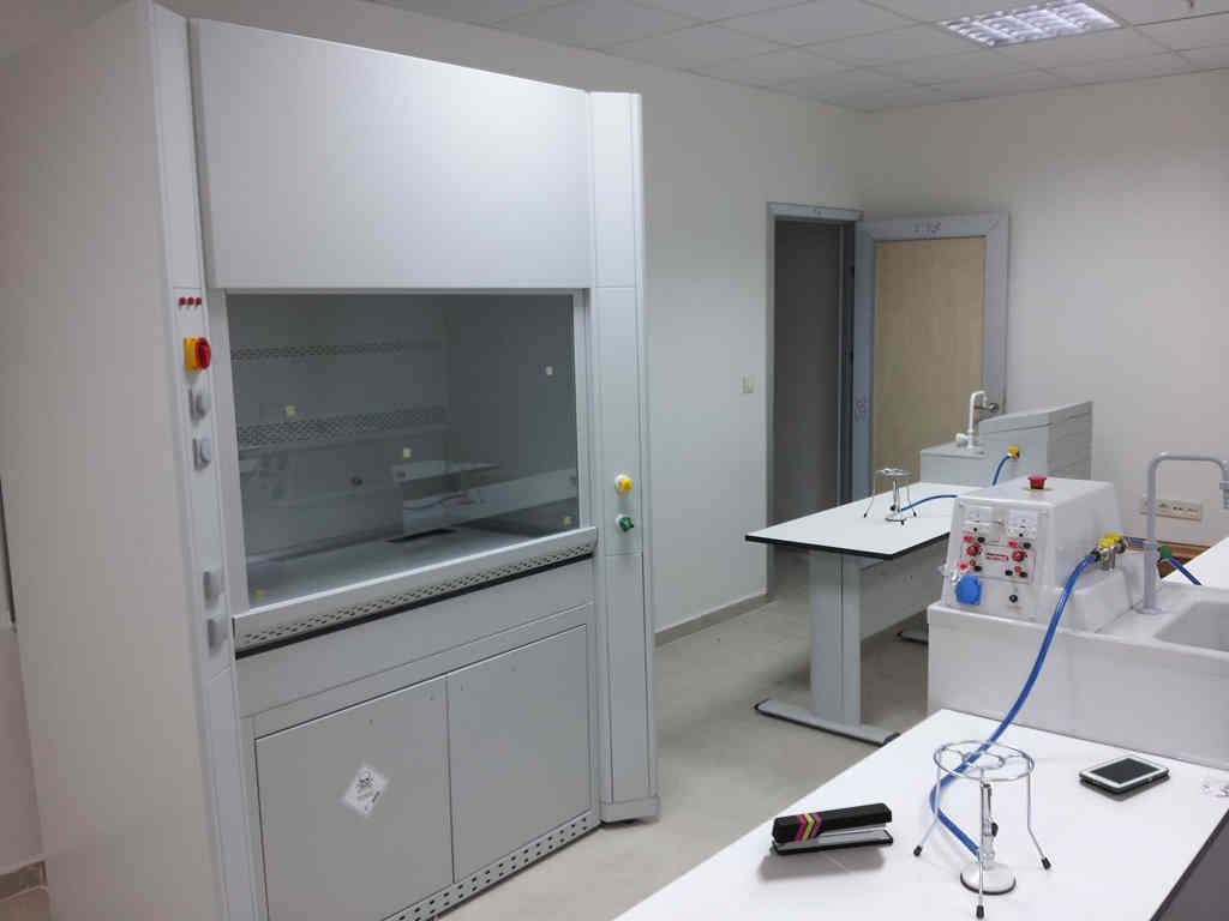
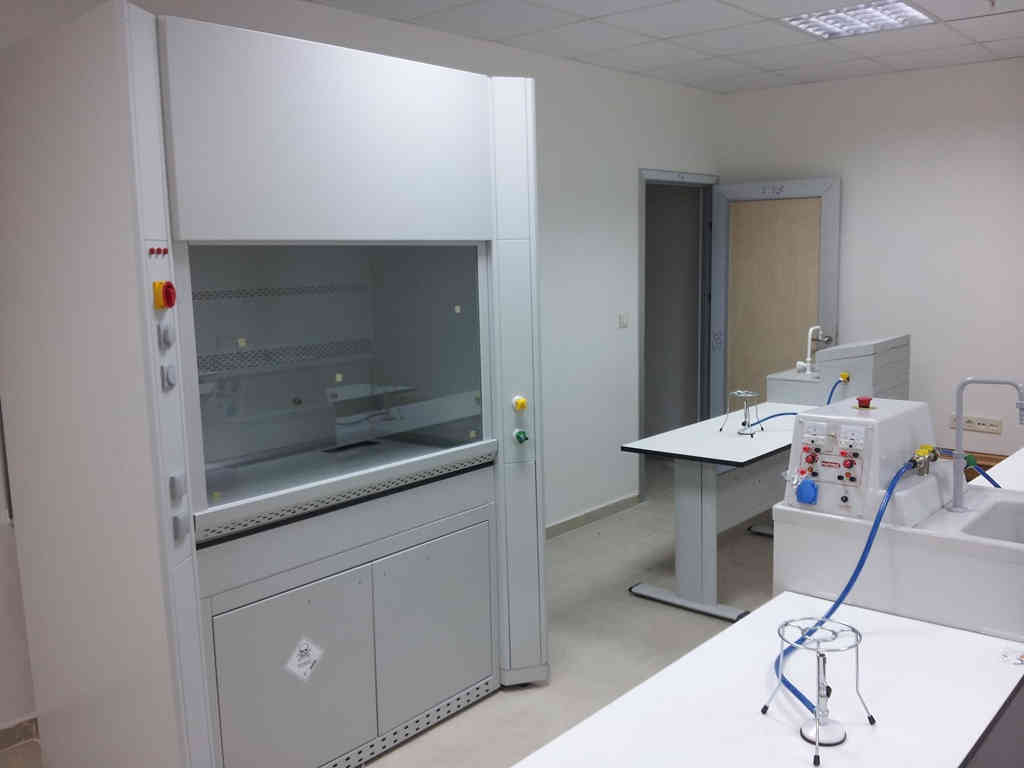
- stapler (832, 826)
- cell phone (1123, 772)
